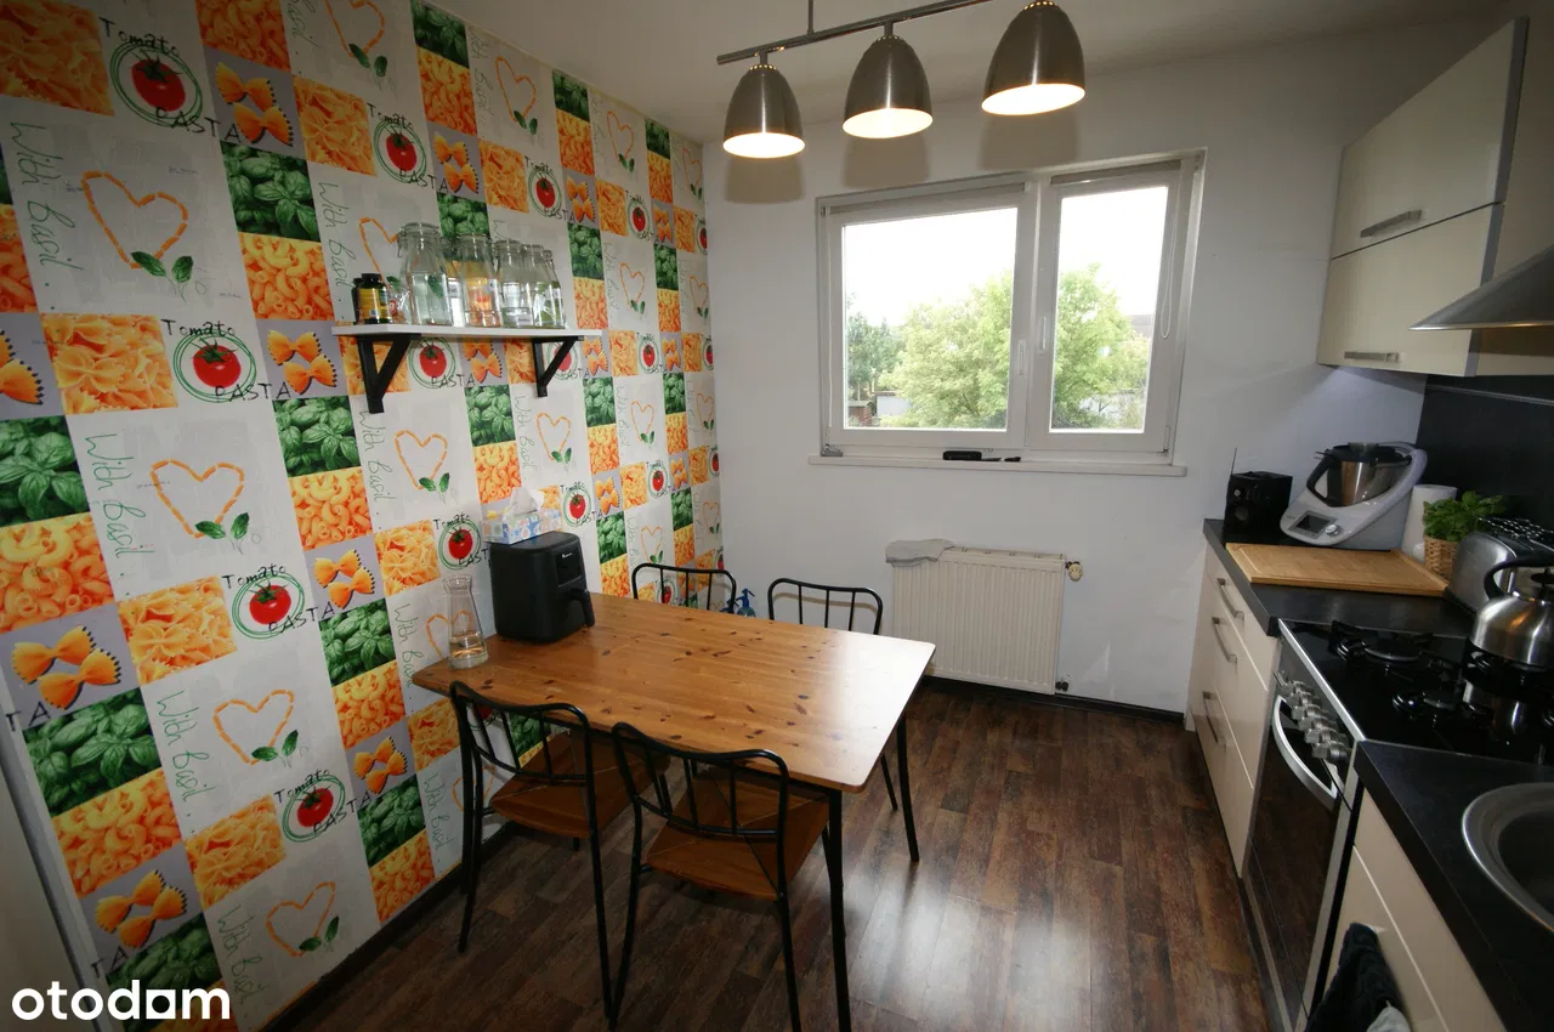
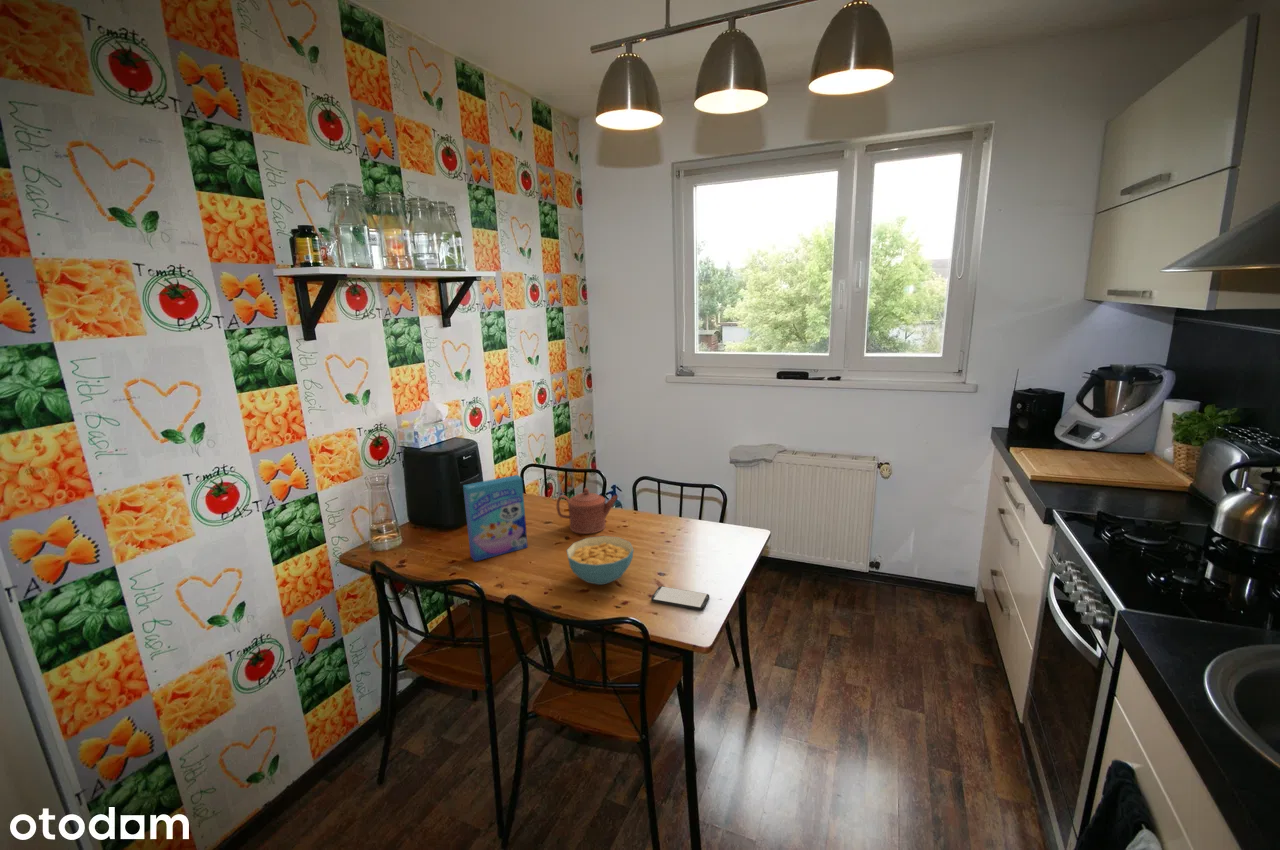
+ cereal box (496, 516)
+ smartphone (680, 597)
+ teapot (587, 507)
+ cereal bowl (600, 564)
